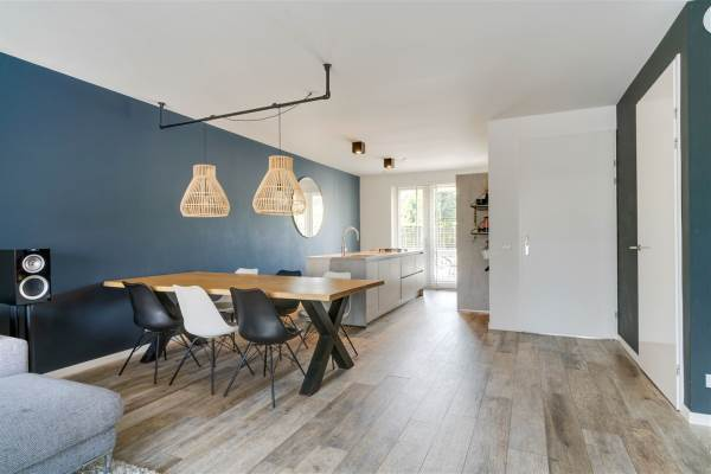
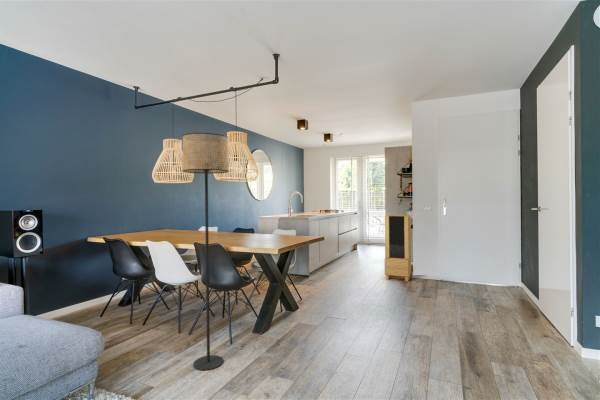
+ storage cabinet (397, 247)
+ floor lamp (207, 250)
